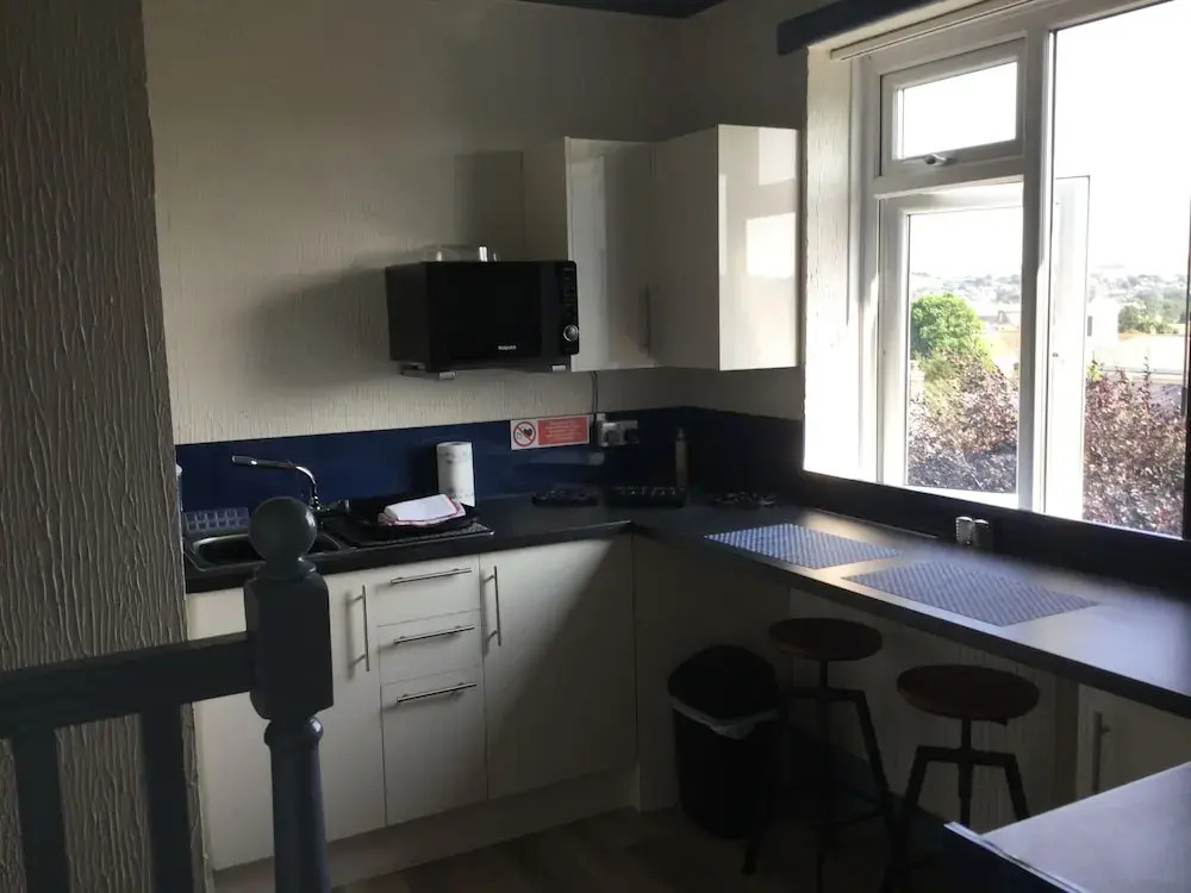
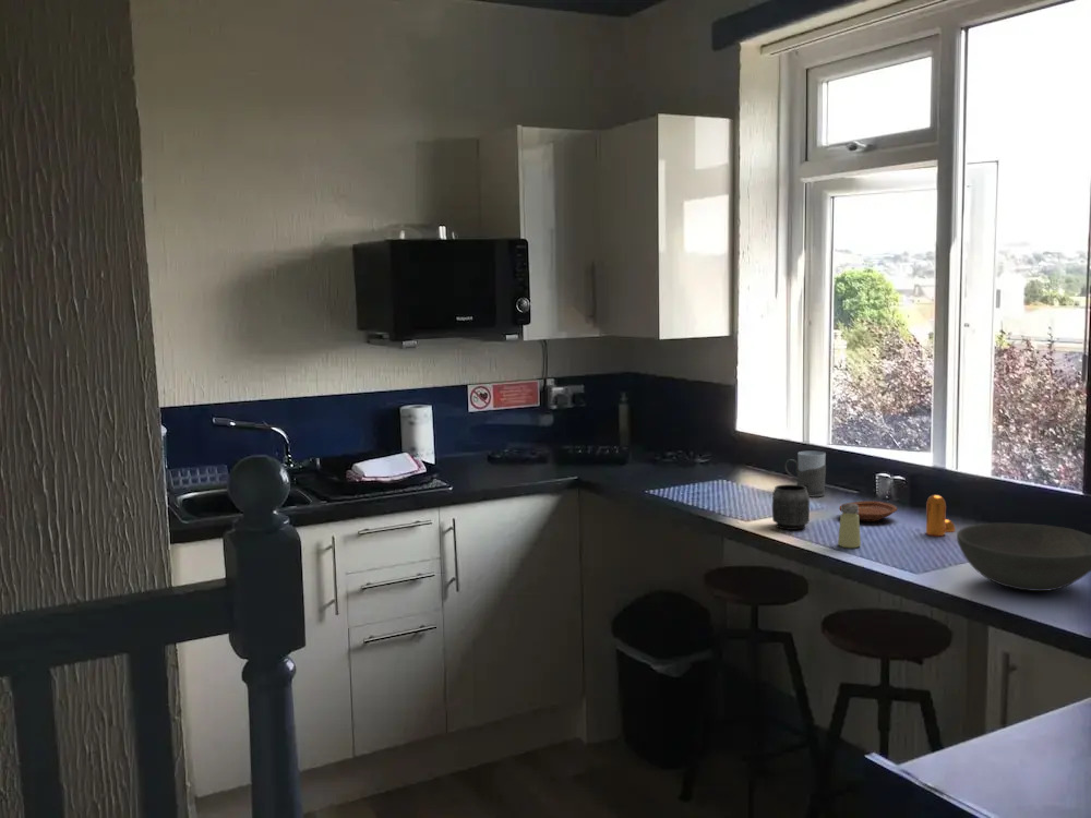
+ mug (794, 505)
+ mug (804, 472)
+ saltshaker (849, 525)
+ bowl (1029, 562)
+ pepper shaker (940, 513)
+ plate (867, 512)
